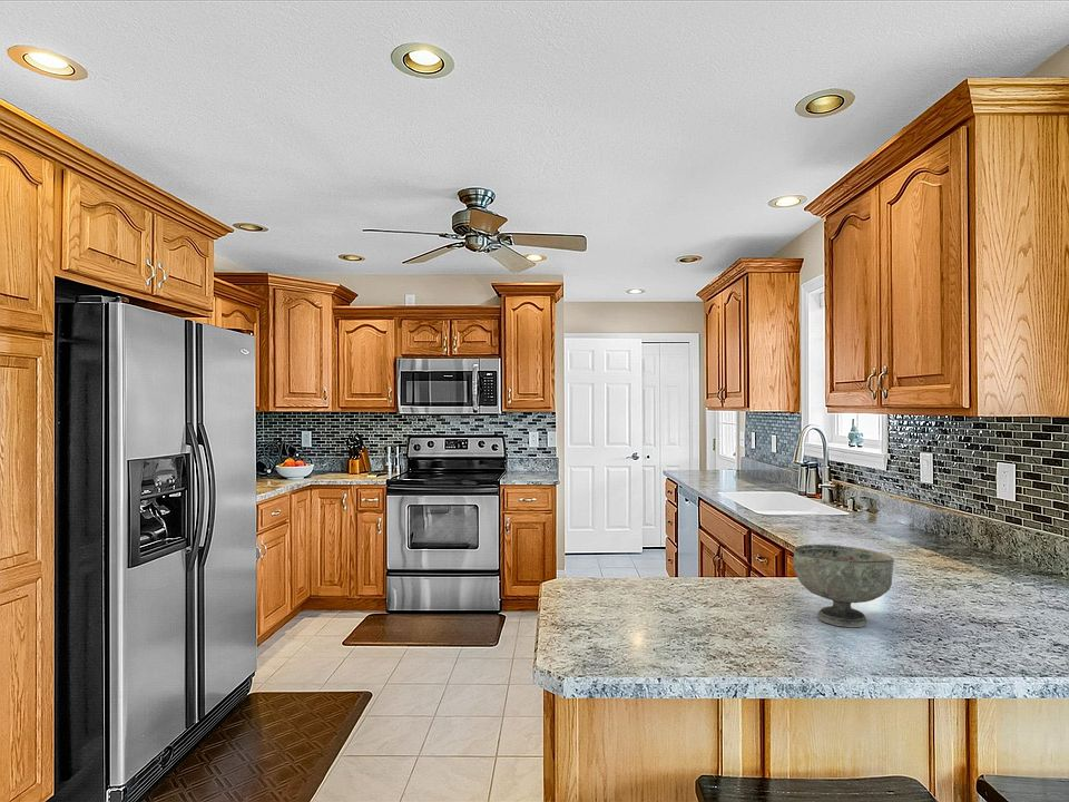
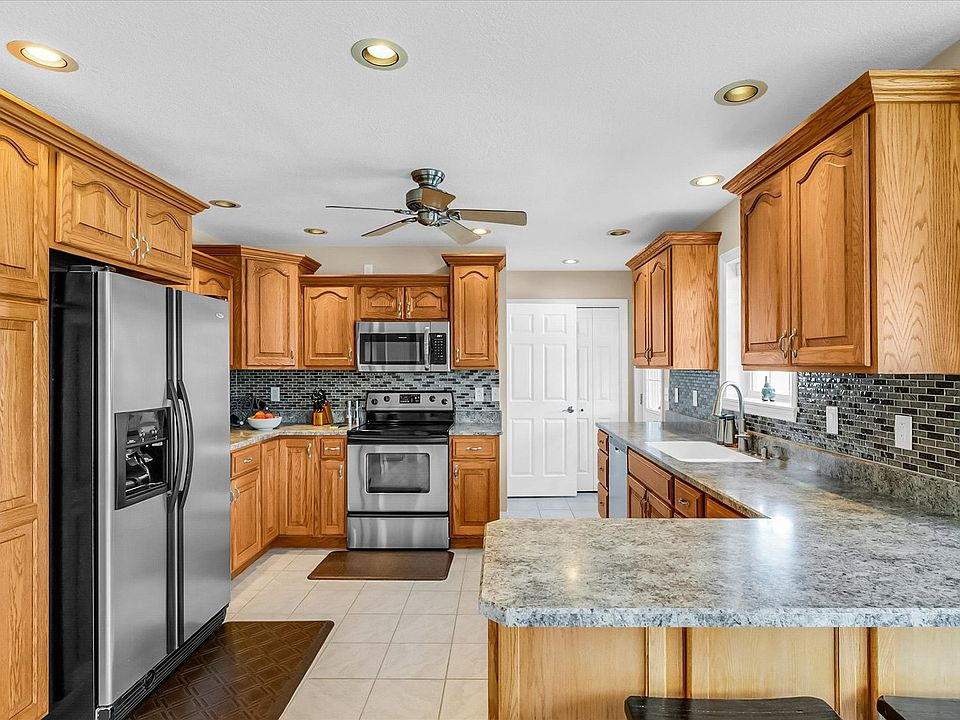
- bowl (842, 584)
